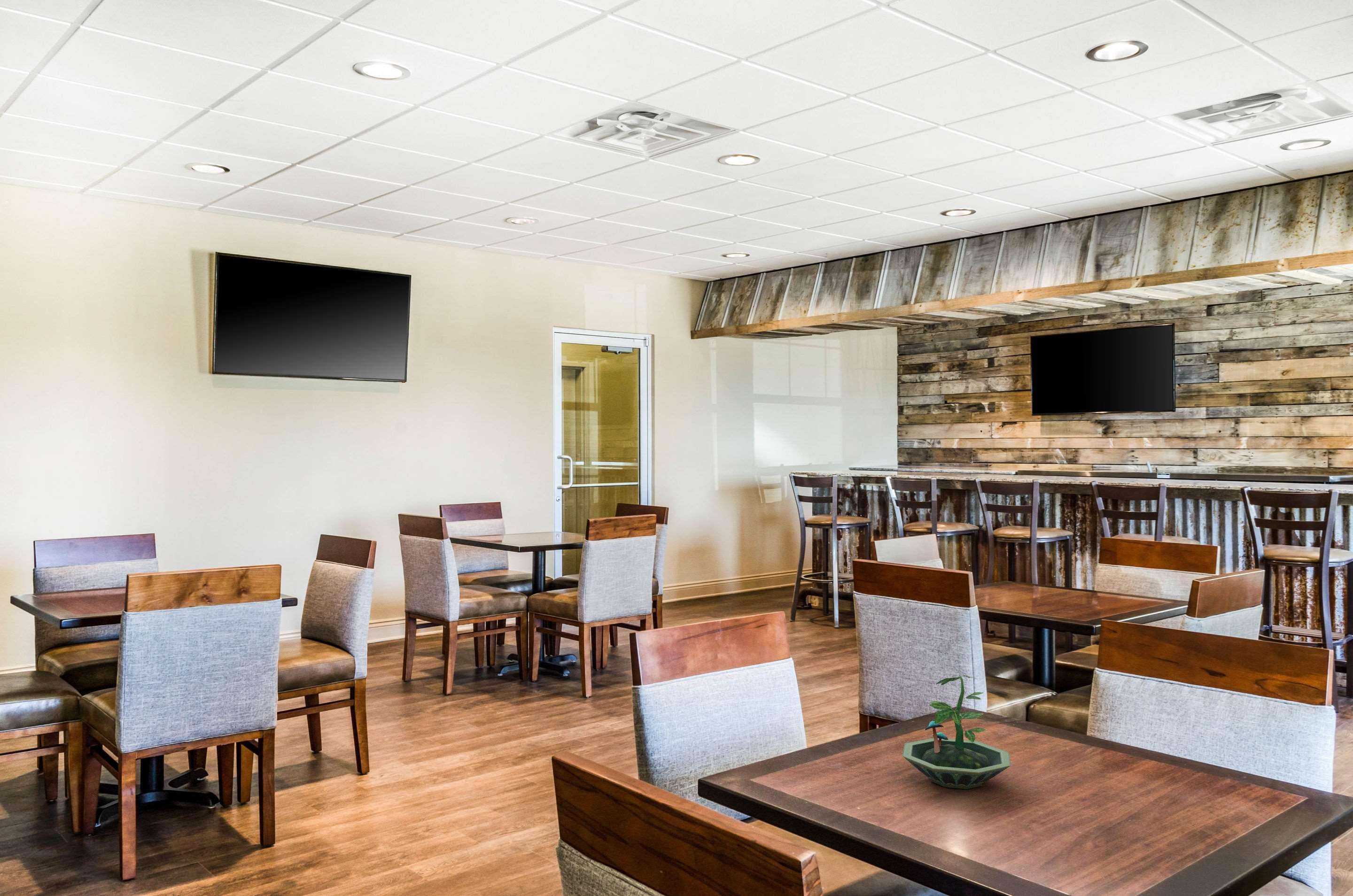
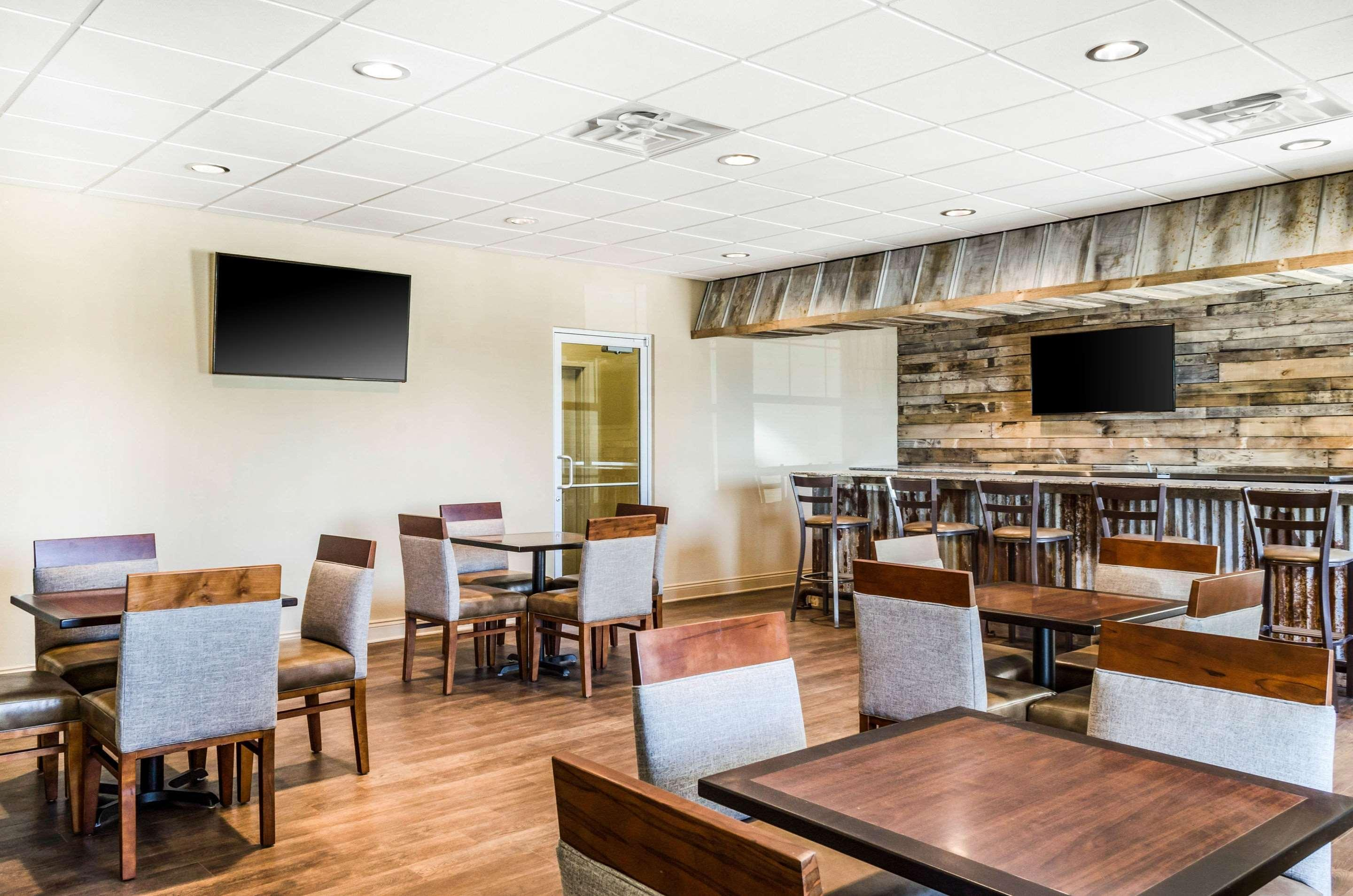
- terrarium (959, 696)
